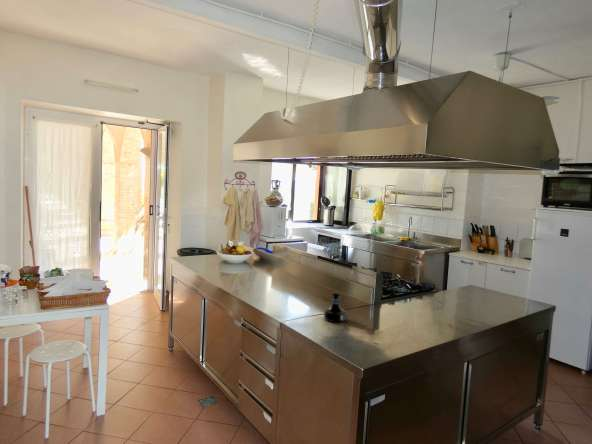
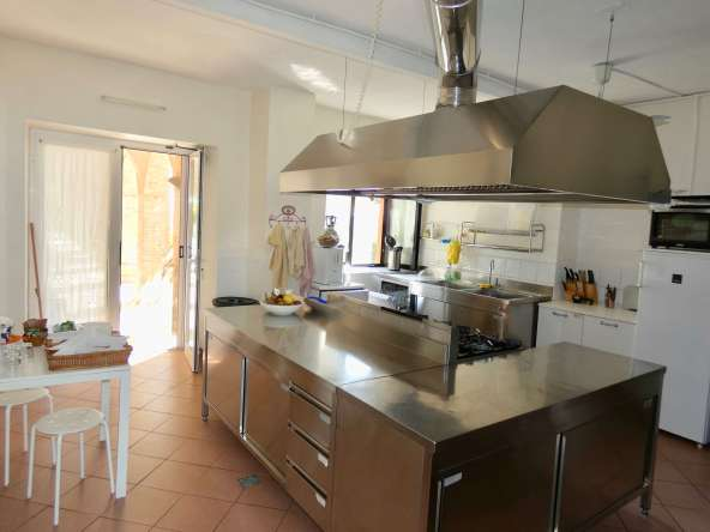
- tequila bottle (335, 306)
